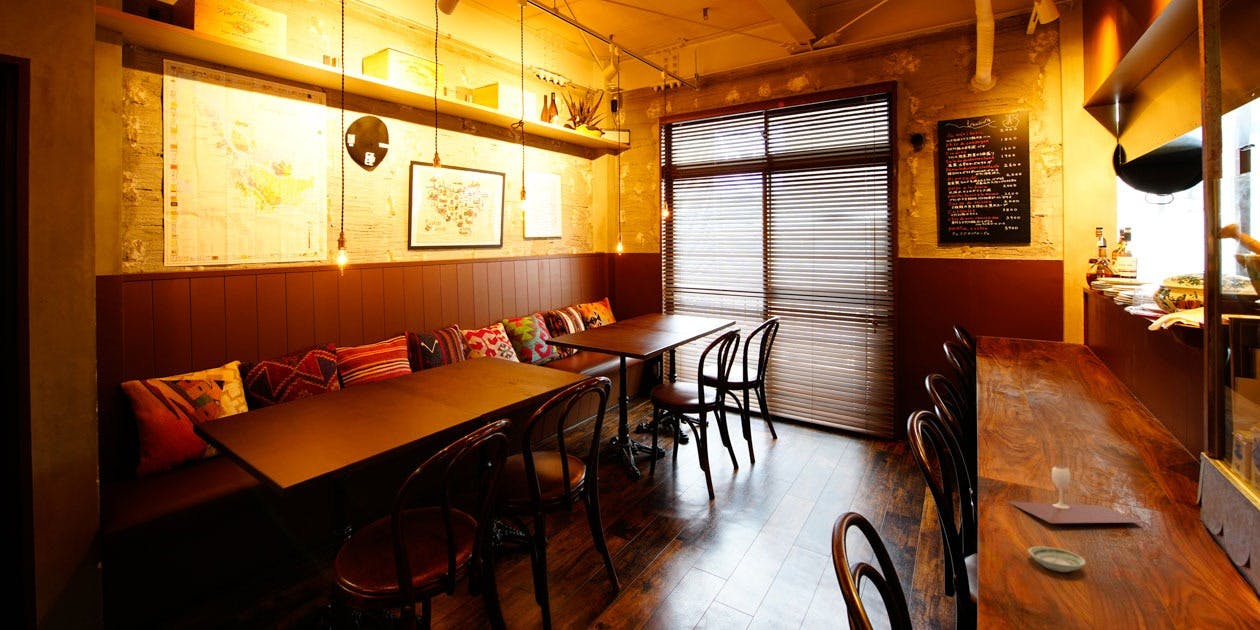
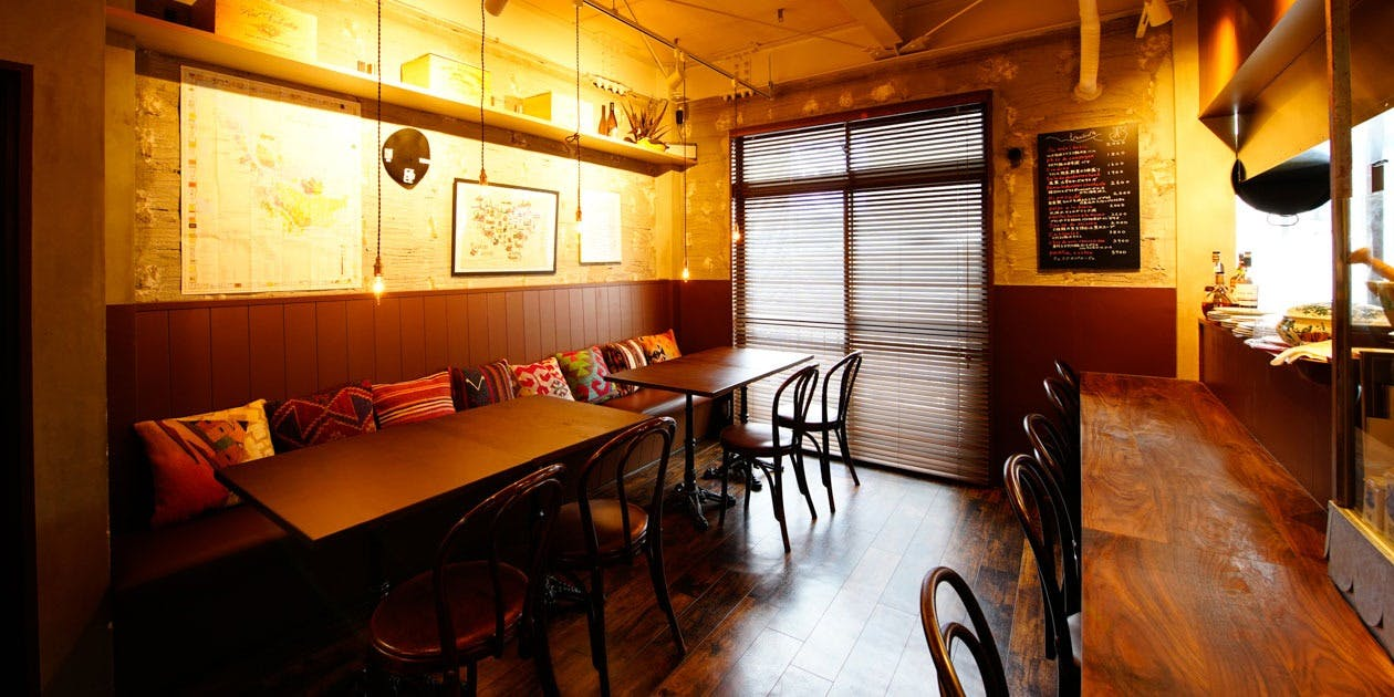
- wine glass (1061, 487)
- saucer (1056, 561)
